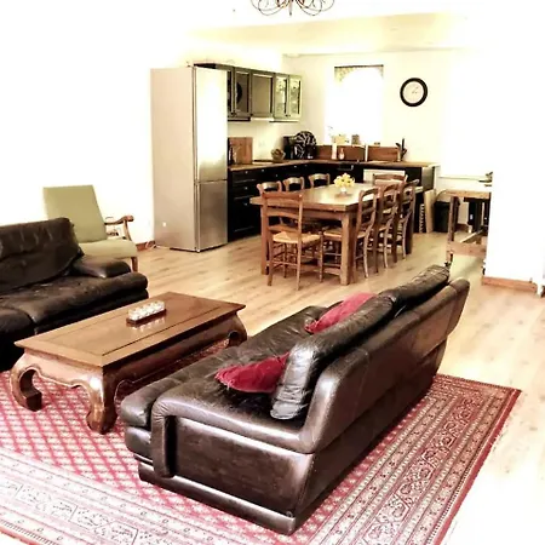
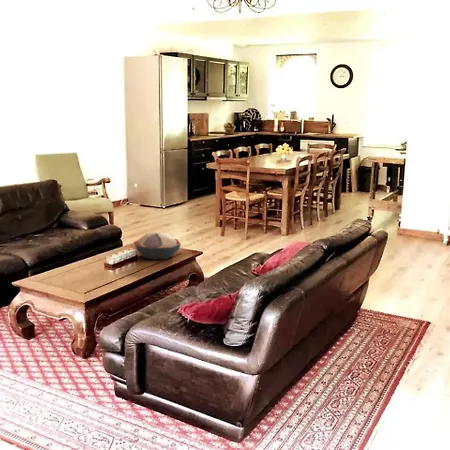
+ decorative bowl (157, 244)
